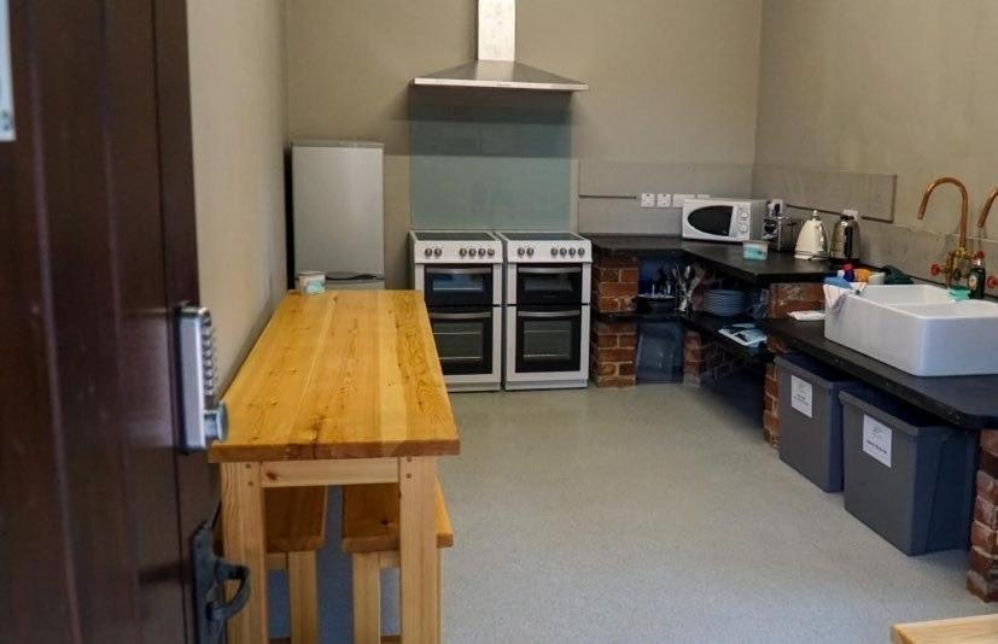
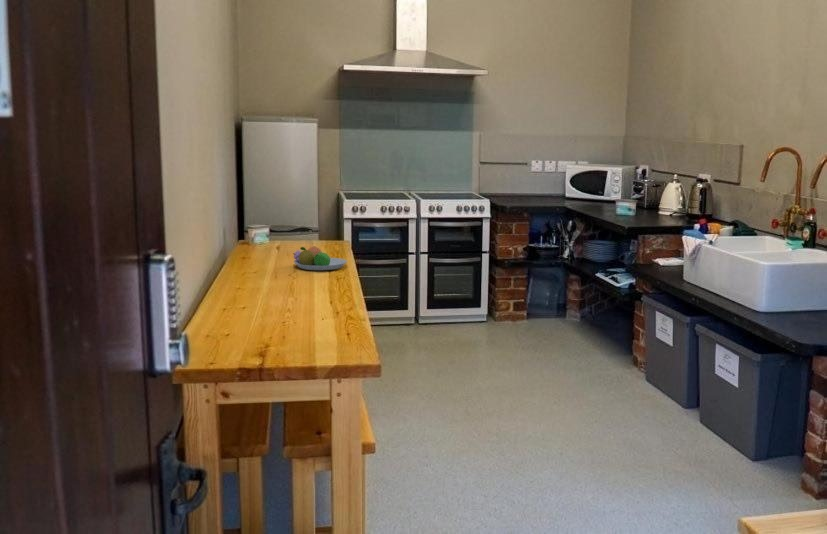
+ fruit bowl (319, 256)
